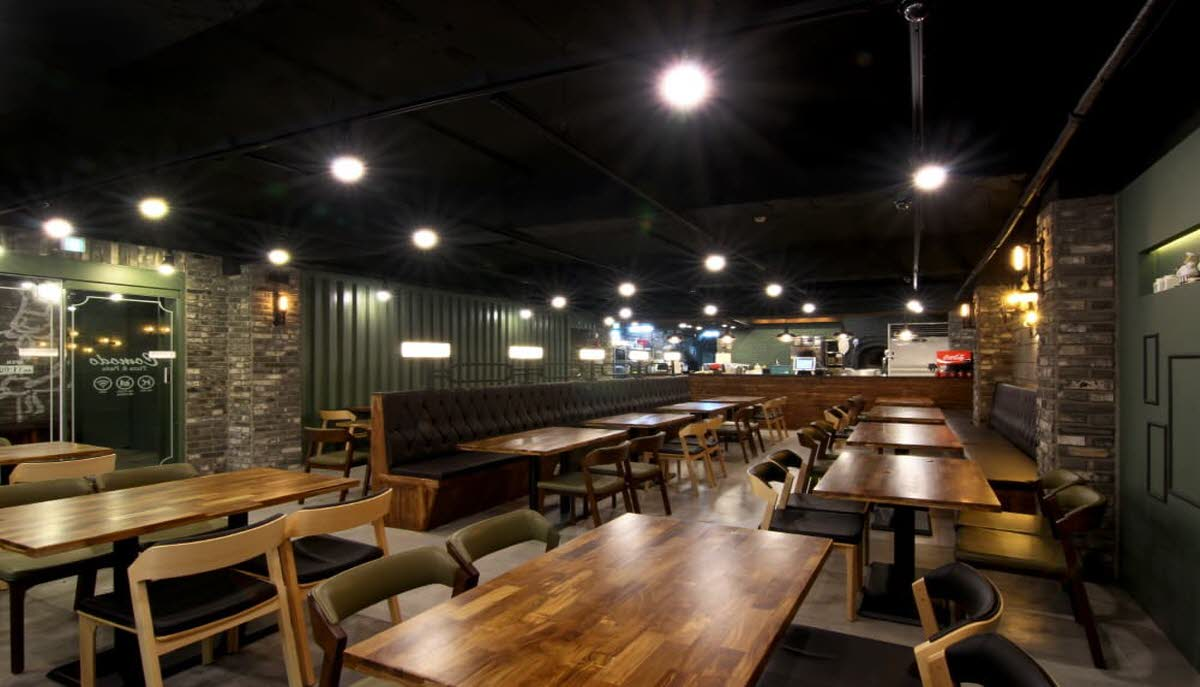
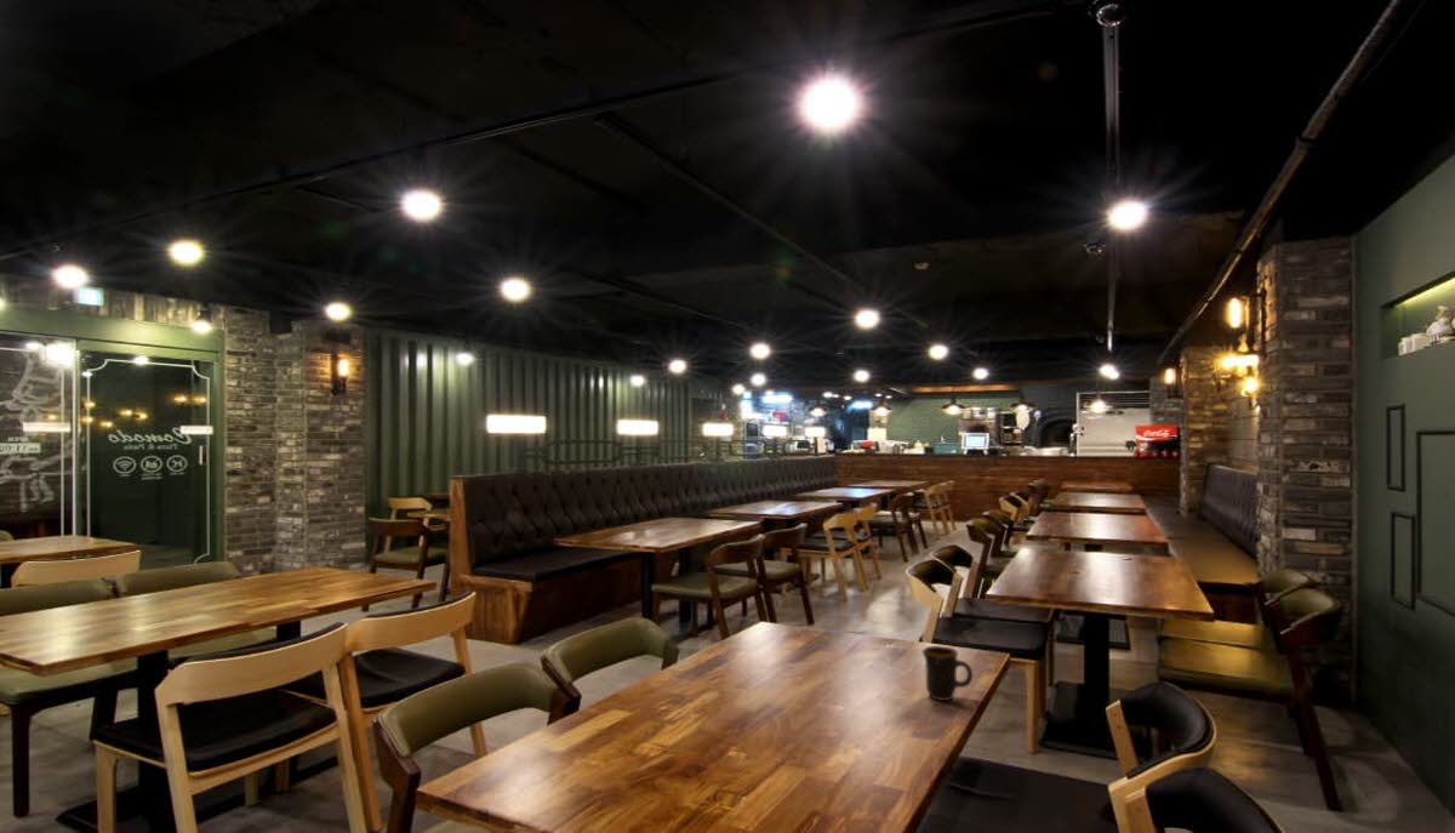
+ mug (947, 673)
